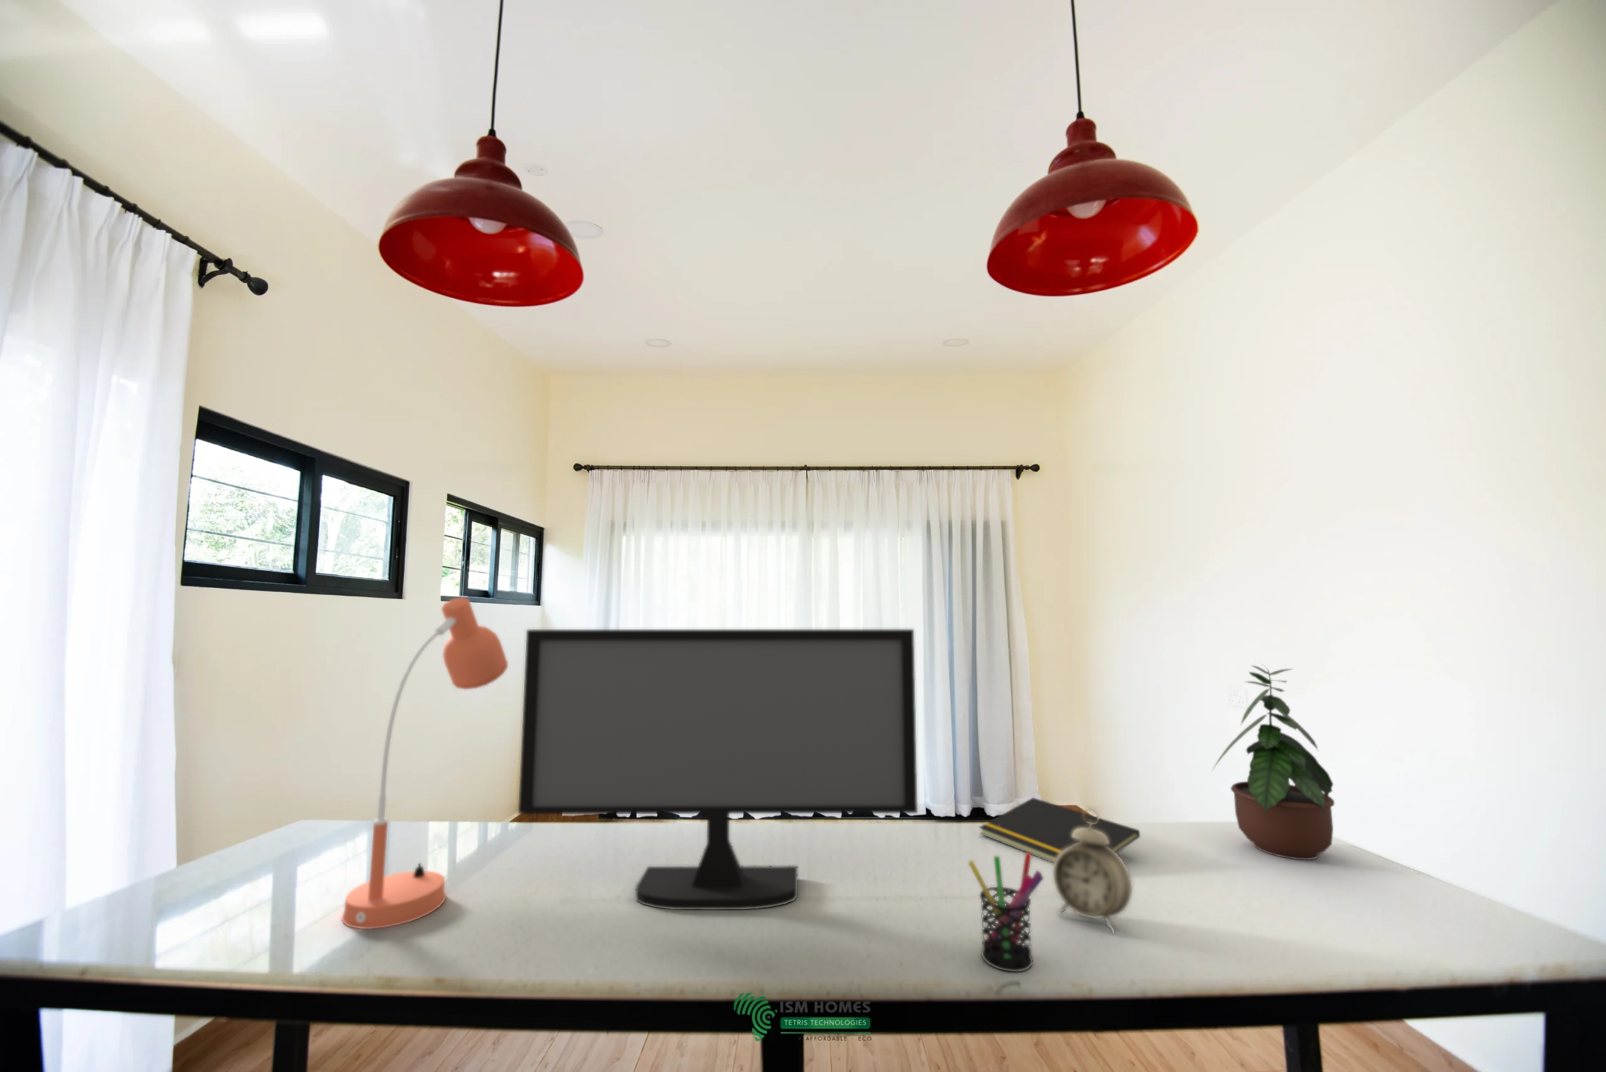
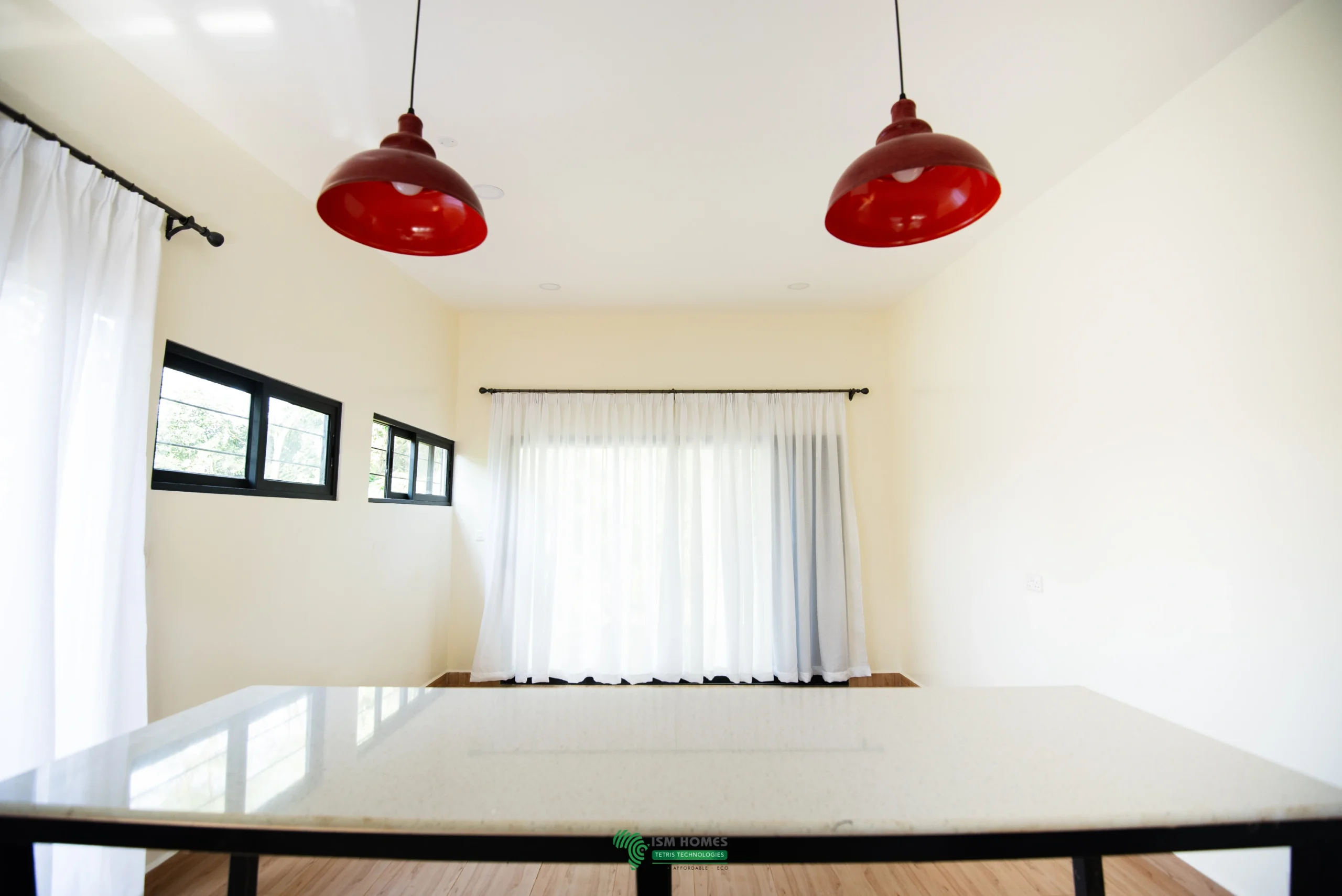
- notepad (1056, 832)
- alarm clock (1089, 864)
- computer monitor (719, 757)
- potted plant (1270, 751)
- pen holder (1006, 902)
- desk lamp (393, 730)
